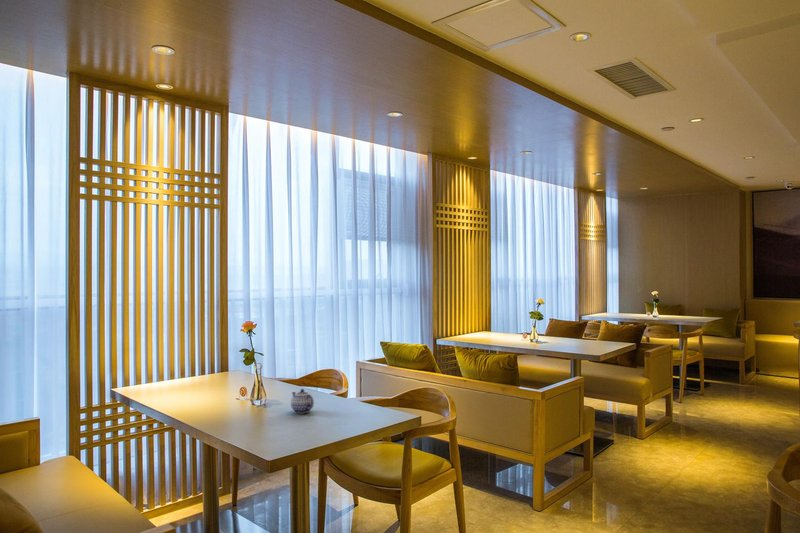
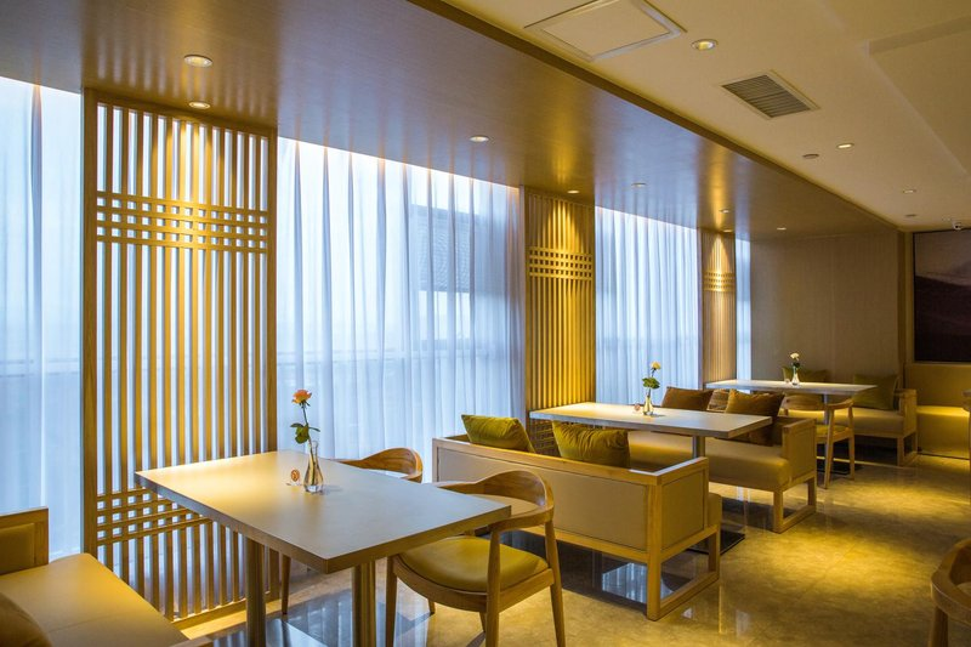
- teapot (302, 400)
